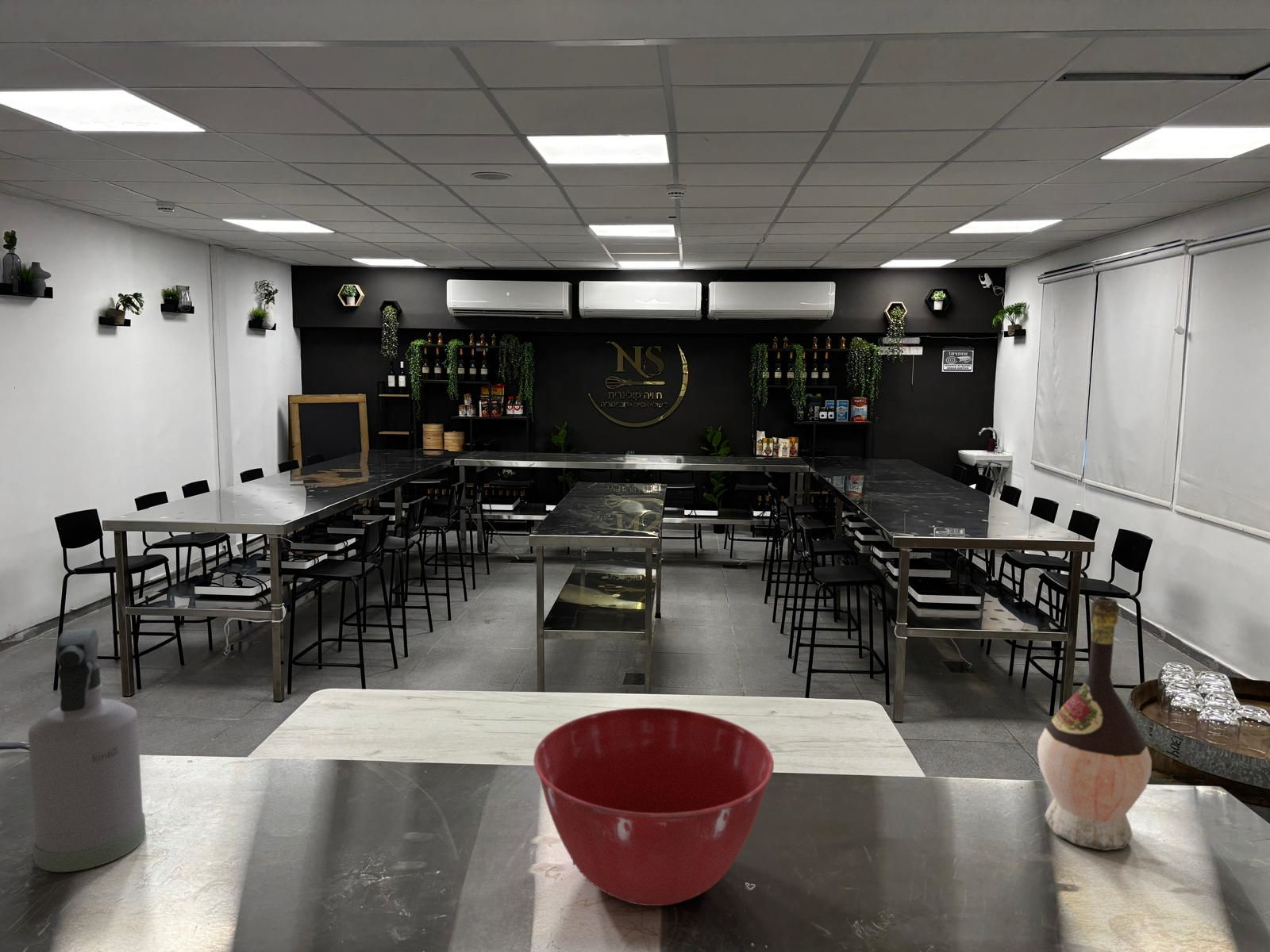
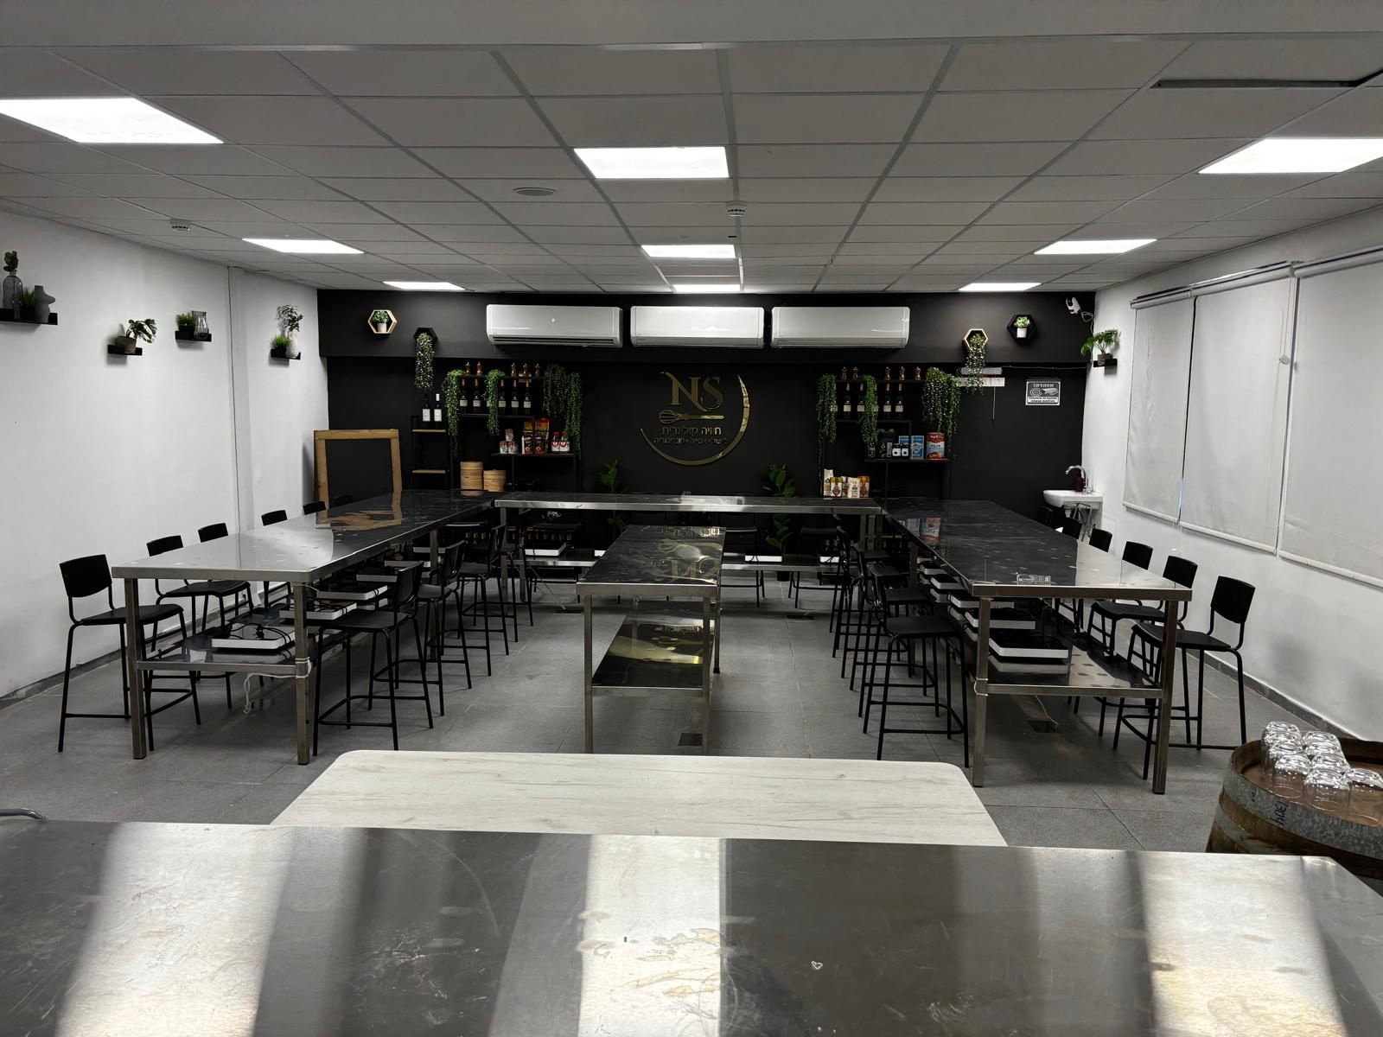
- spray bottle (84, 741)
- mixing bowl (652, 813)
- wine bottle (1096, 716)
